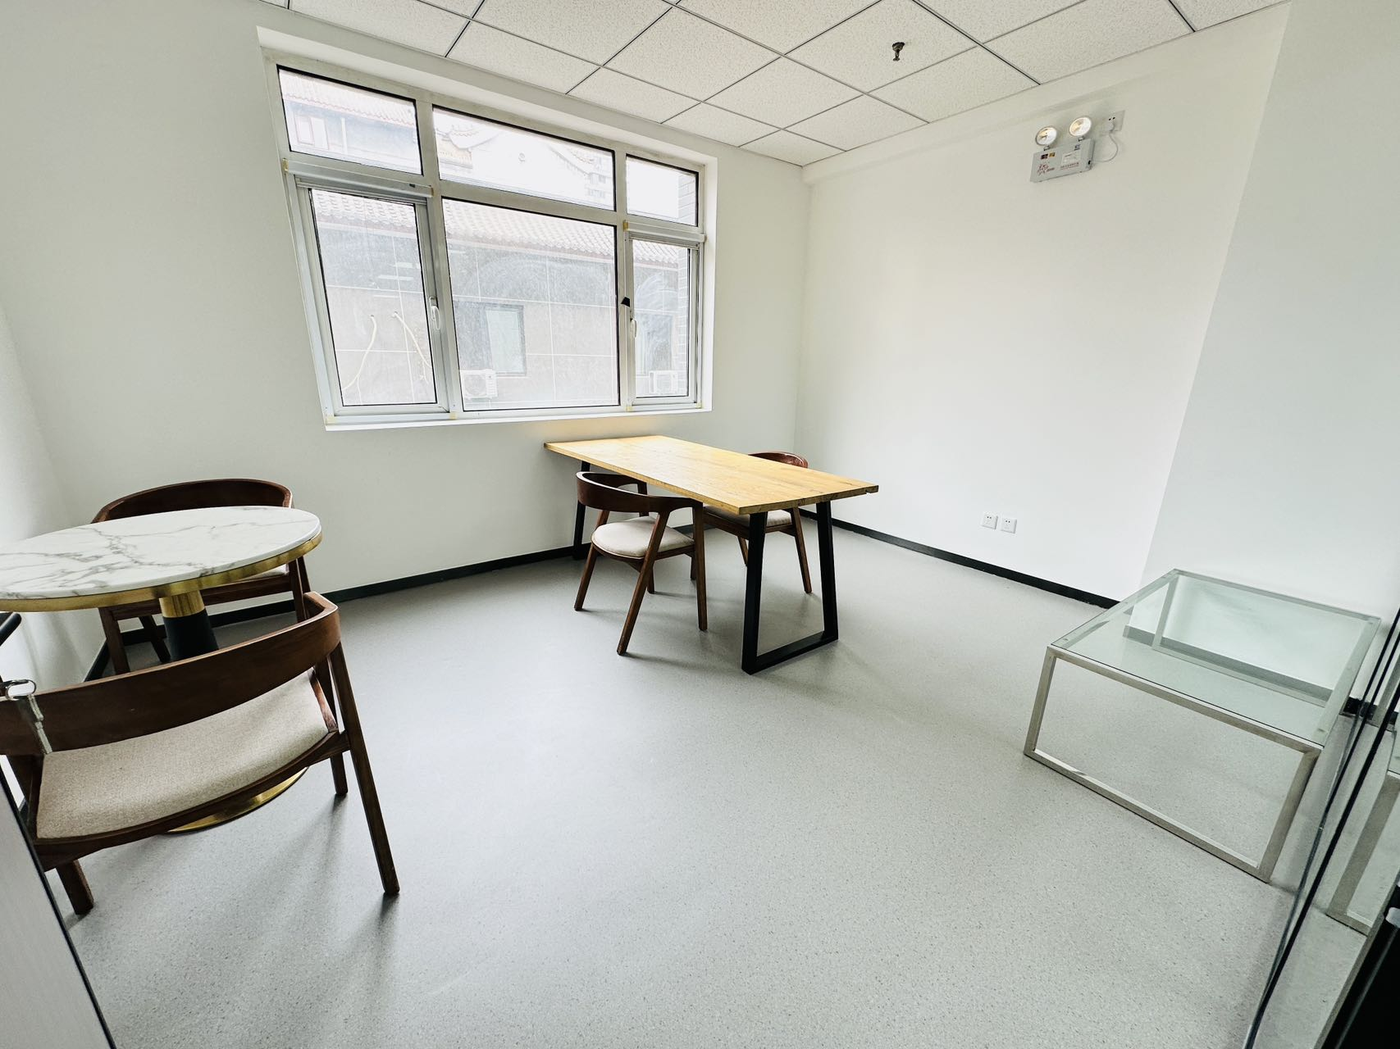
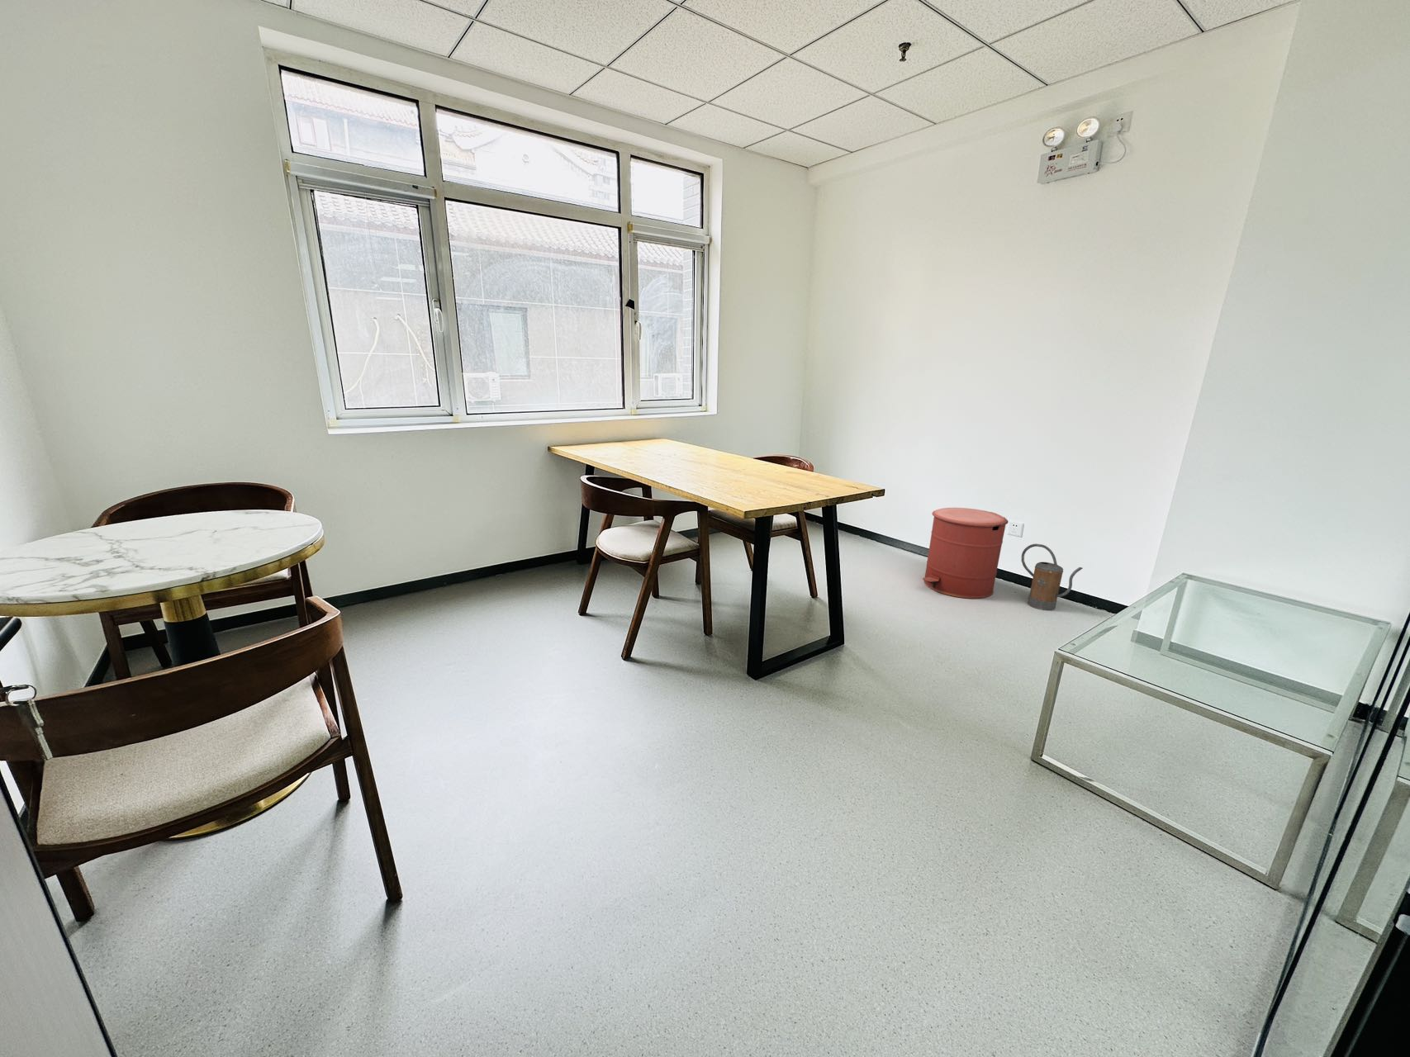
+ trash can (963, 551)
+ watering can (1047, 576)
